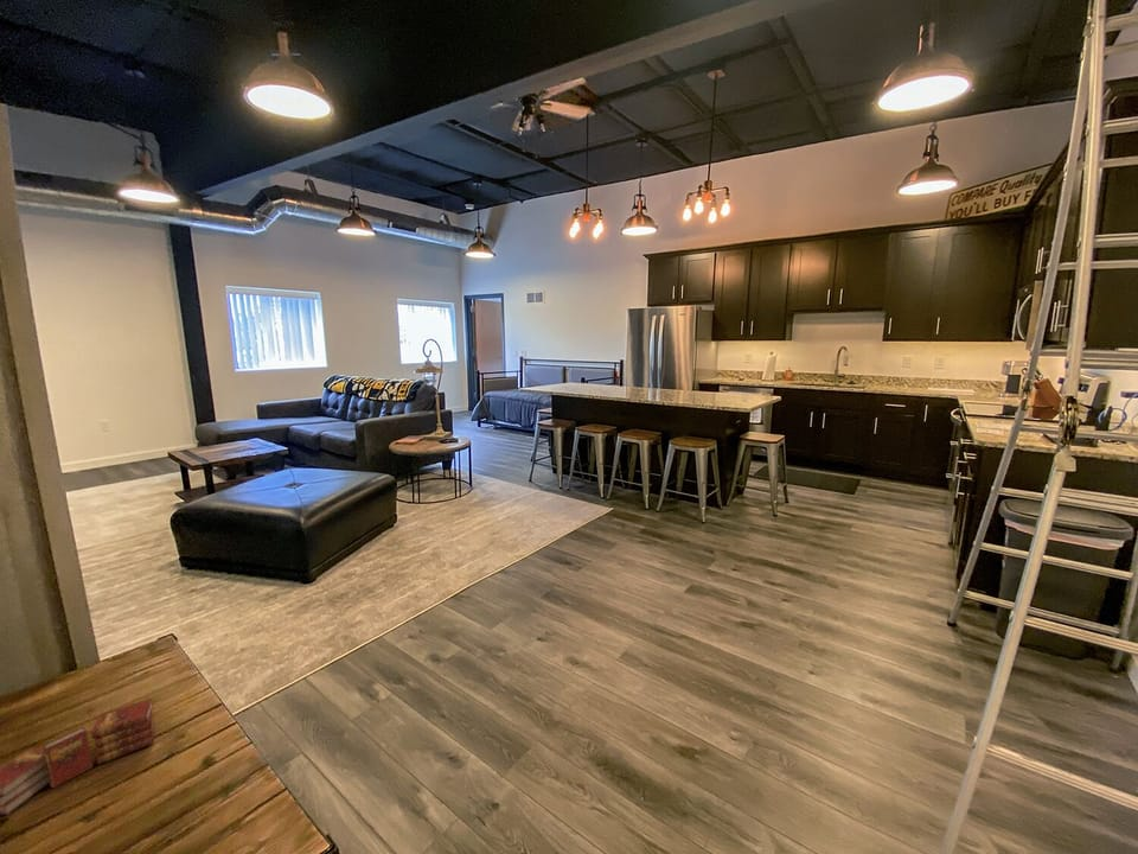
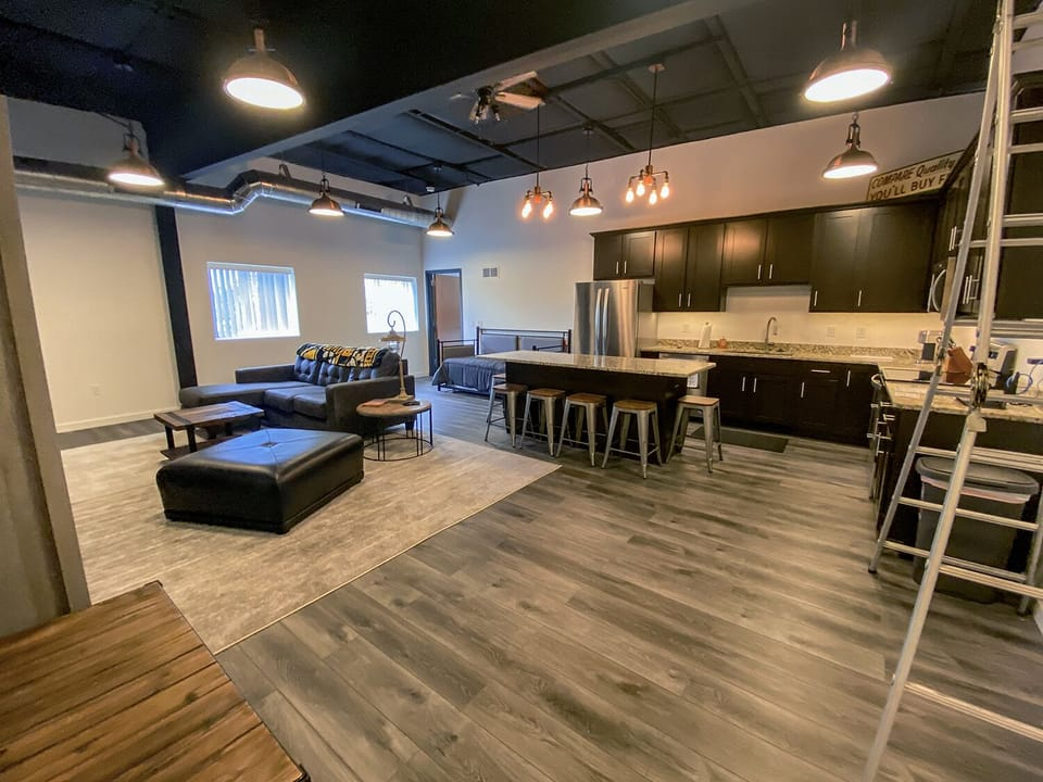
- book (73, 747)
